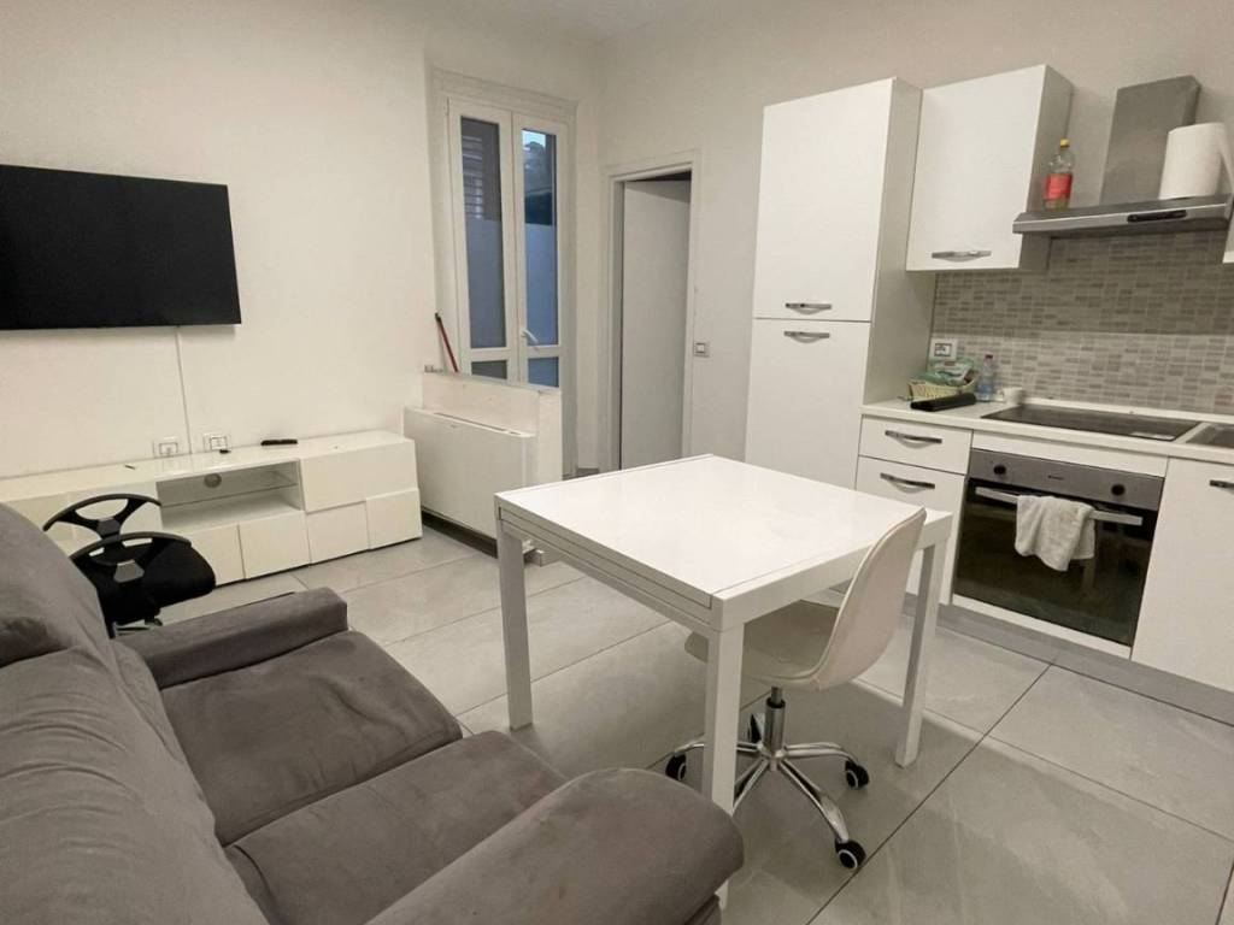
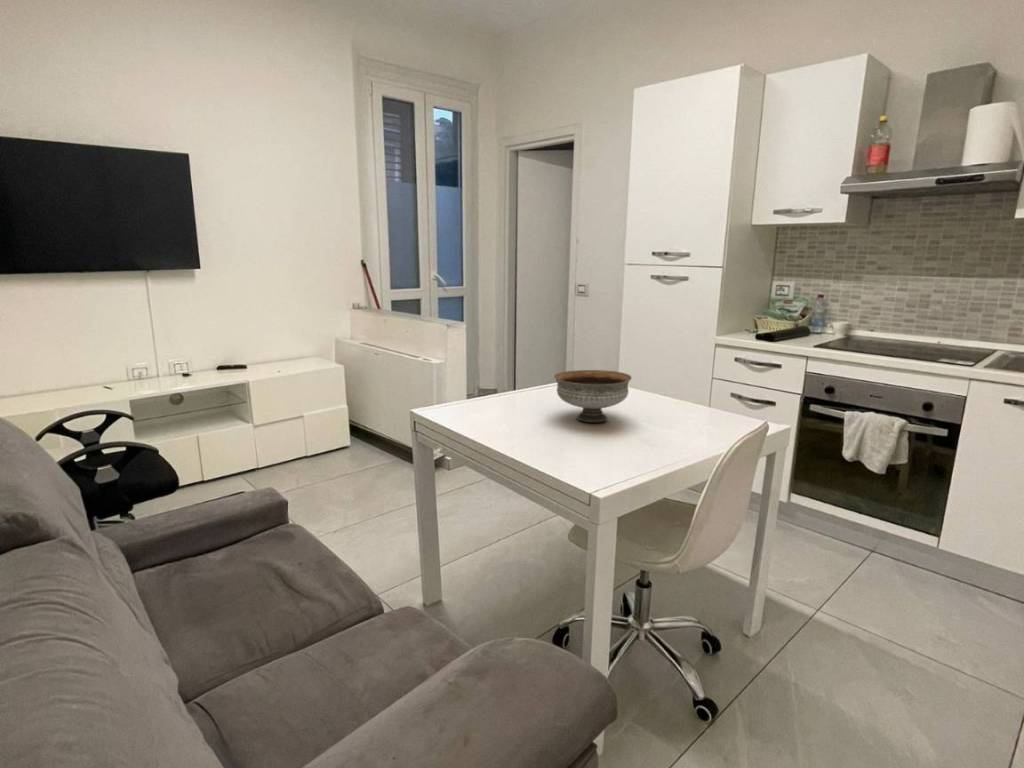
+ bowl (591, 397)
